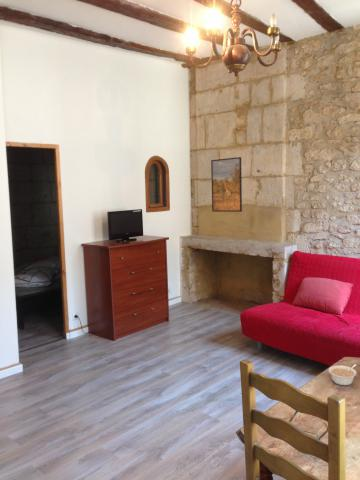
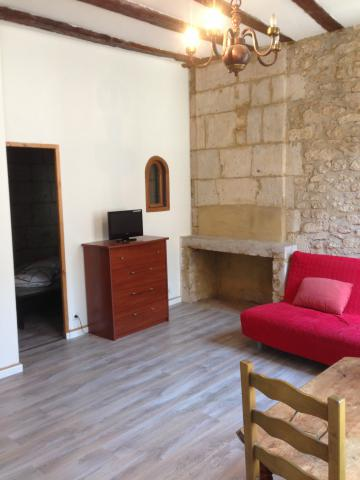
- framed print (226, 185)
- legume (342, 374)
